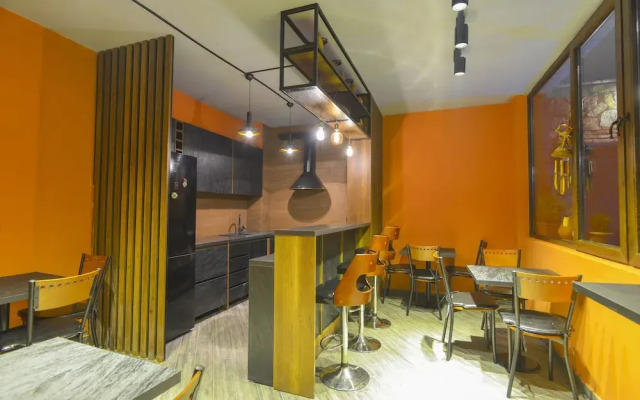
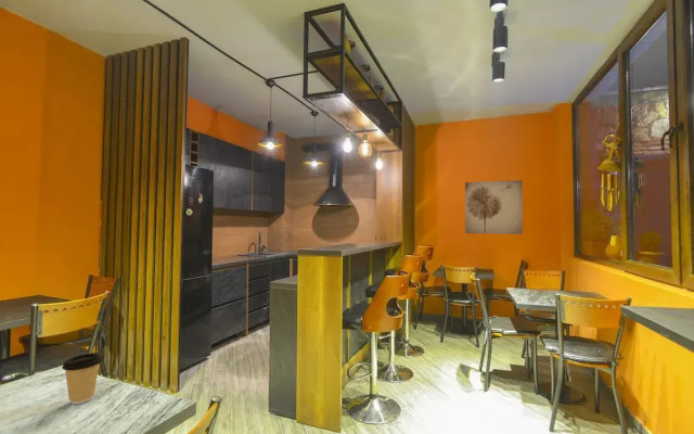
+ wall art (492, 207)
+ coffee cup (82, 378)
